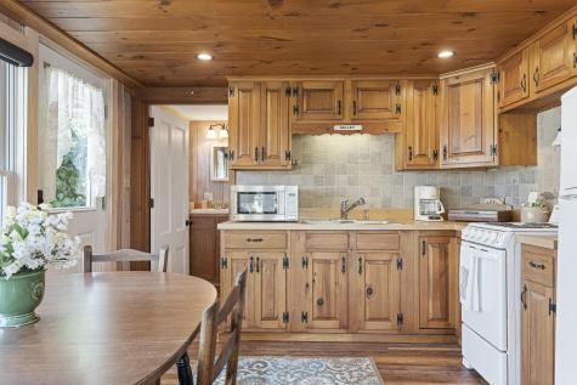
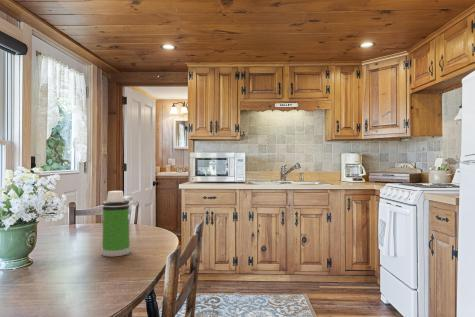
+ water bottle (116, 221)
